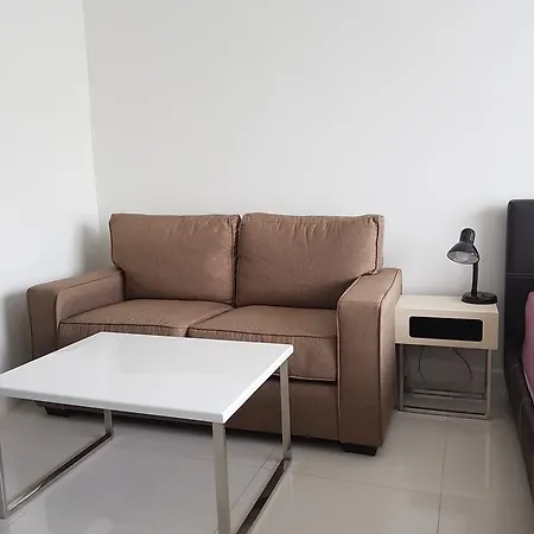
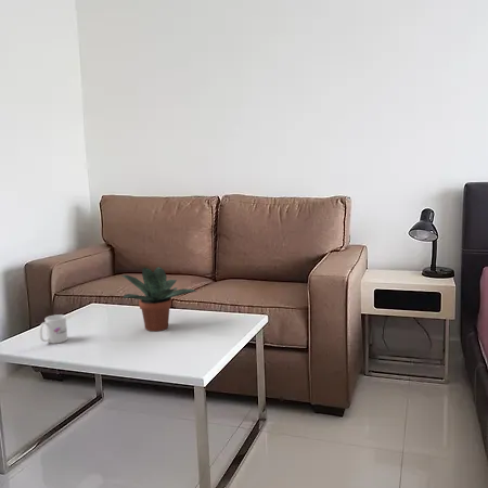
+ potted plant (155, 295)
+ mug (52, 330)
